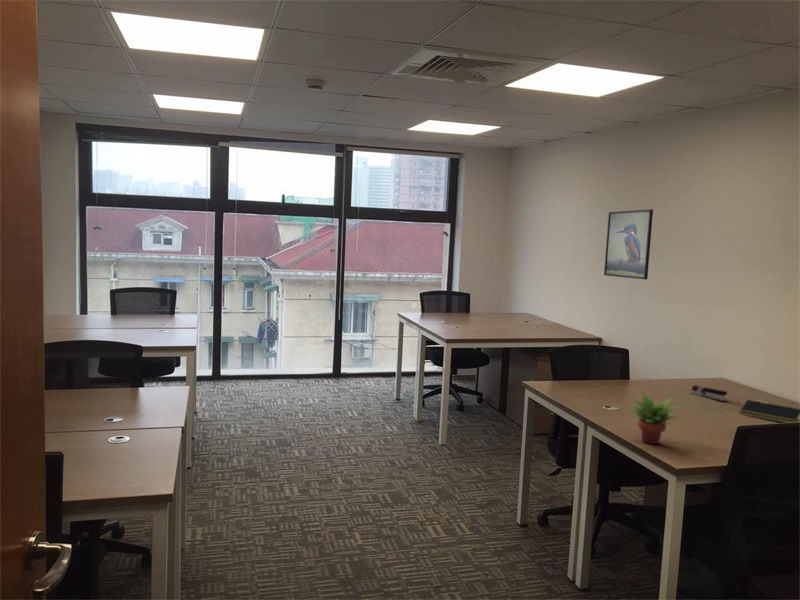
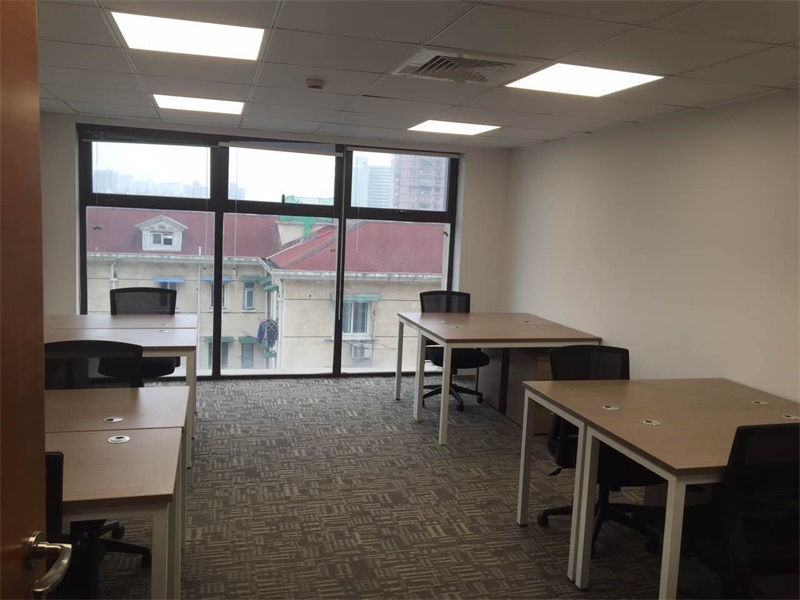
- stapler (708, 392)
- notepad (769, 411)
- succulent plant (654, 419)
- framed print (627, 244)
